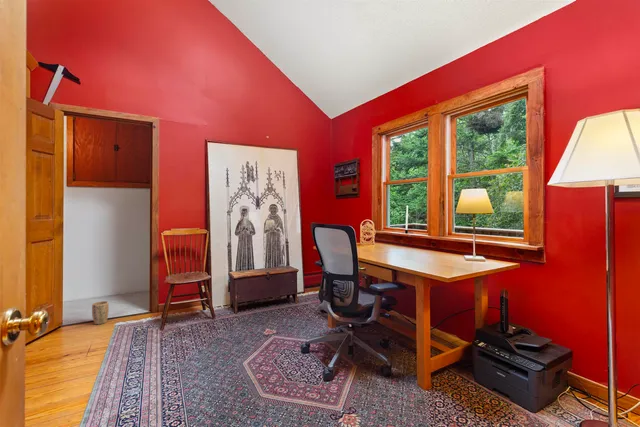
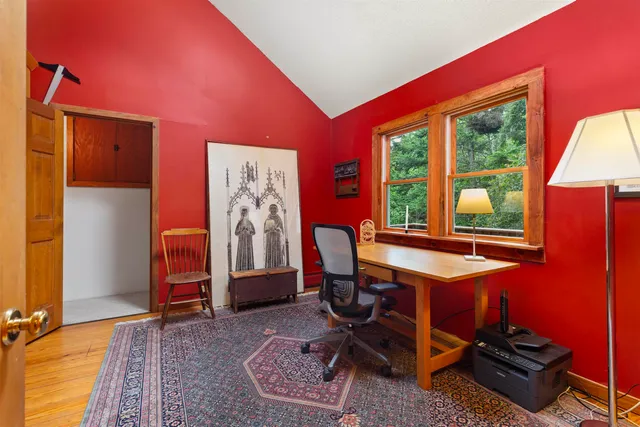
- plant pot (100, 312)
